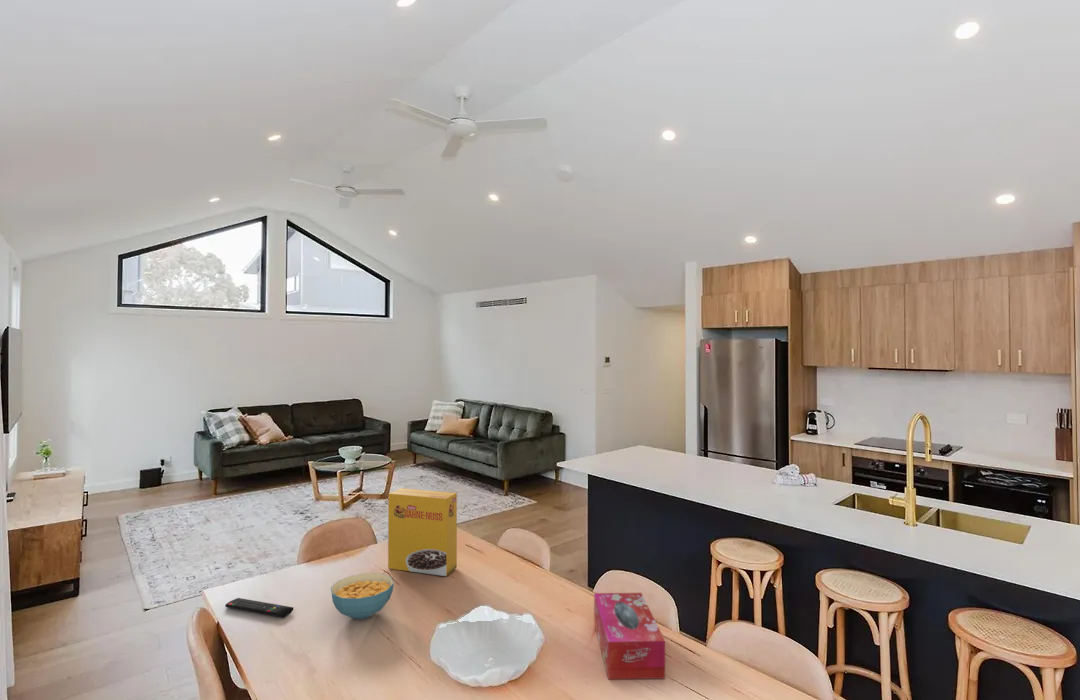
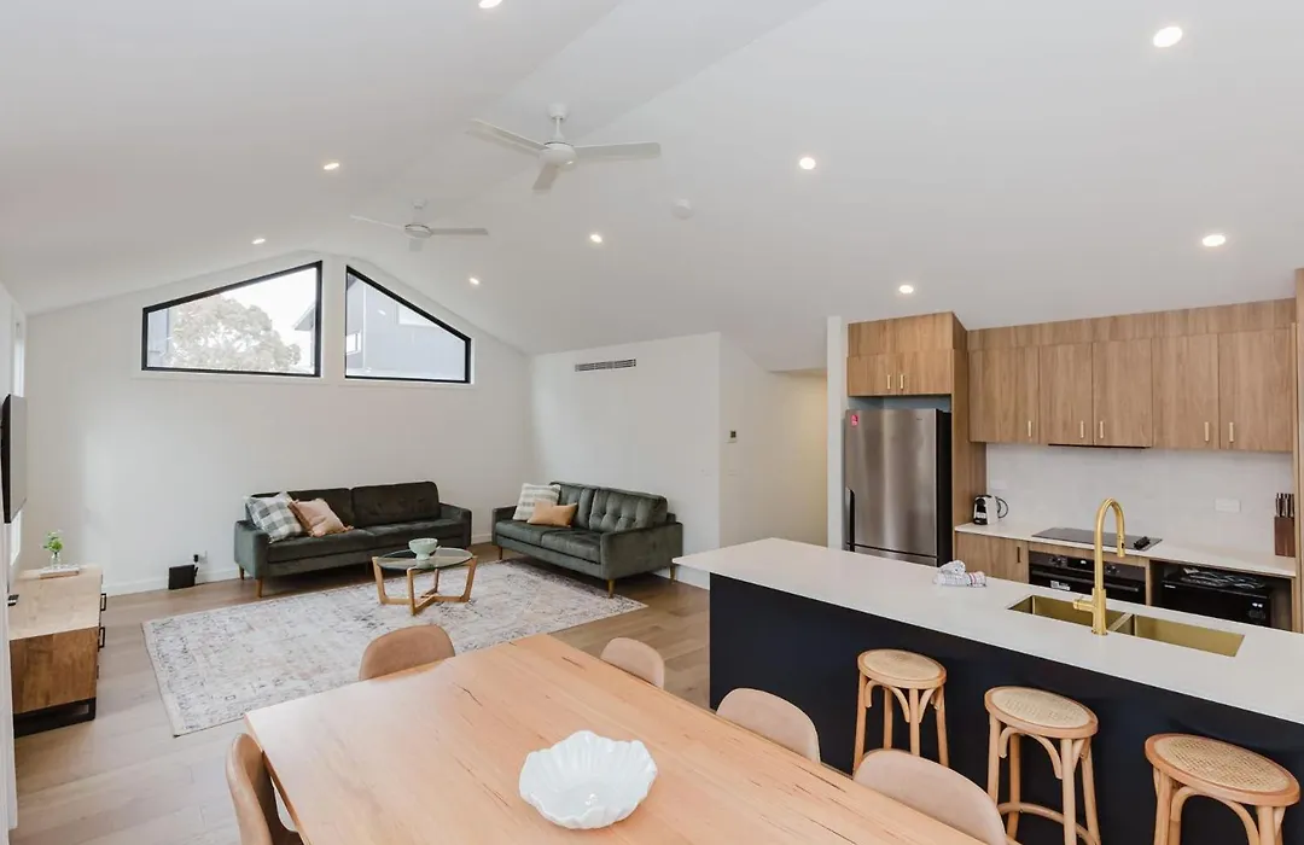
- cereal box (422, 530)
- tissue box (626, 631)
- cereal bowl (362, 600)
- remote control (258, 607)
